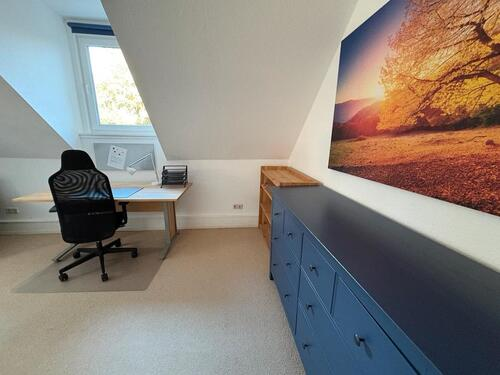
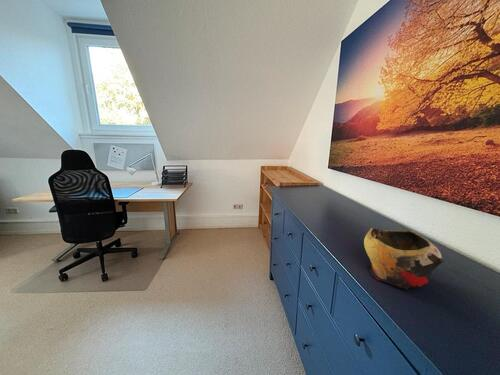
+ decorative bowl (397, 255)
